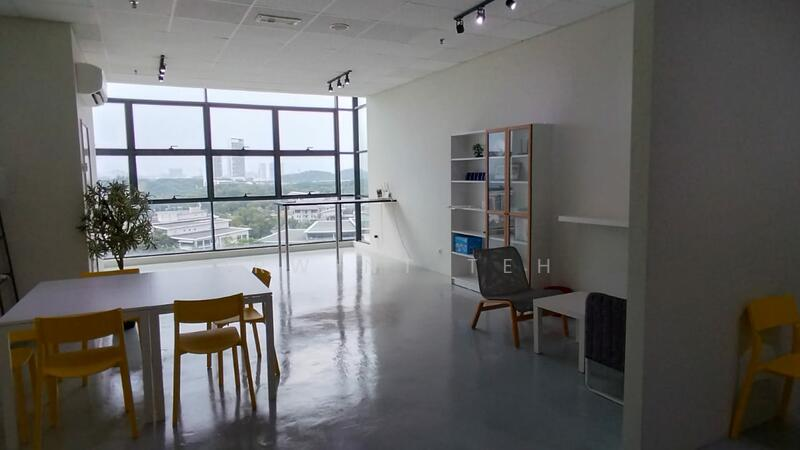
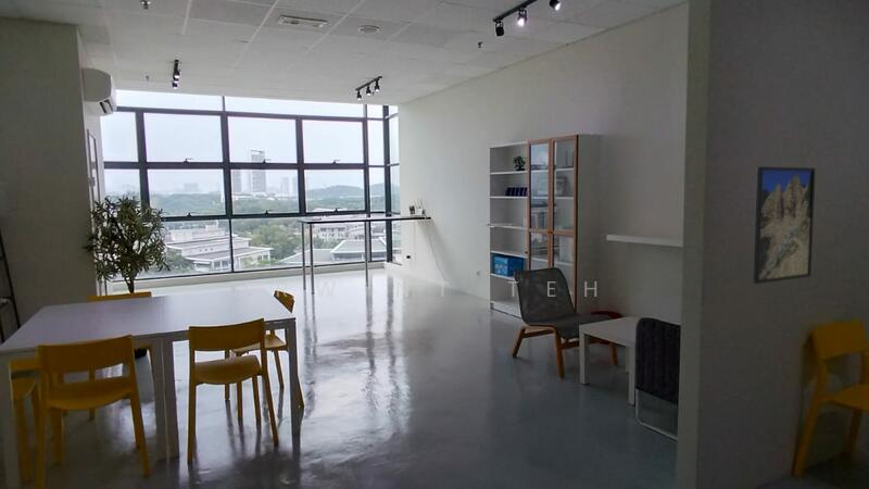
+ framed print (784, 224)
